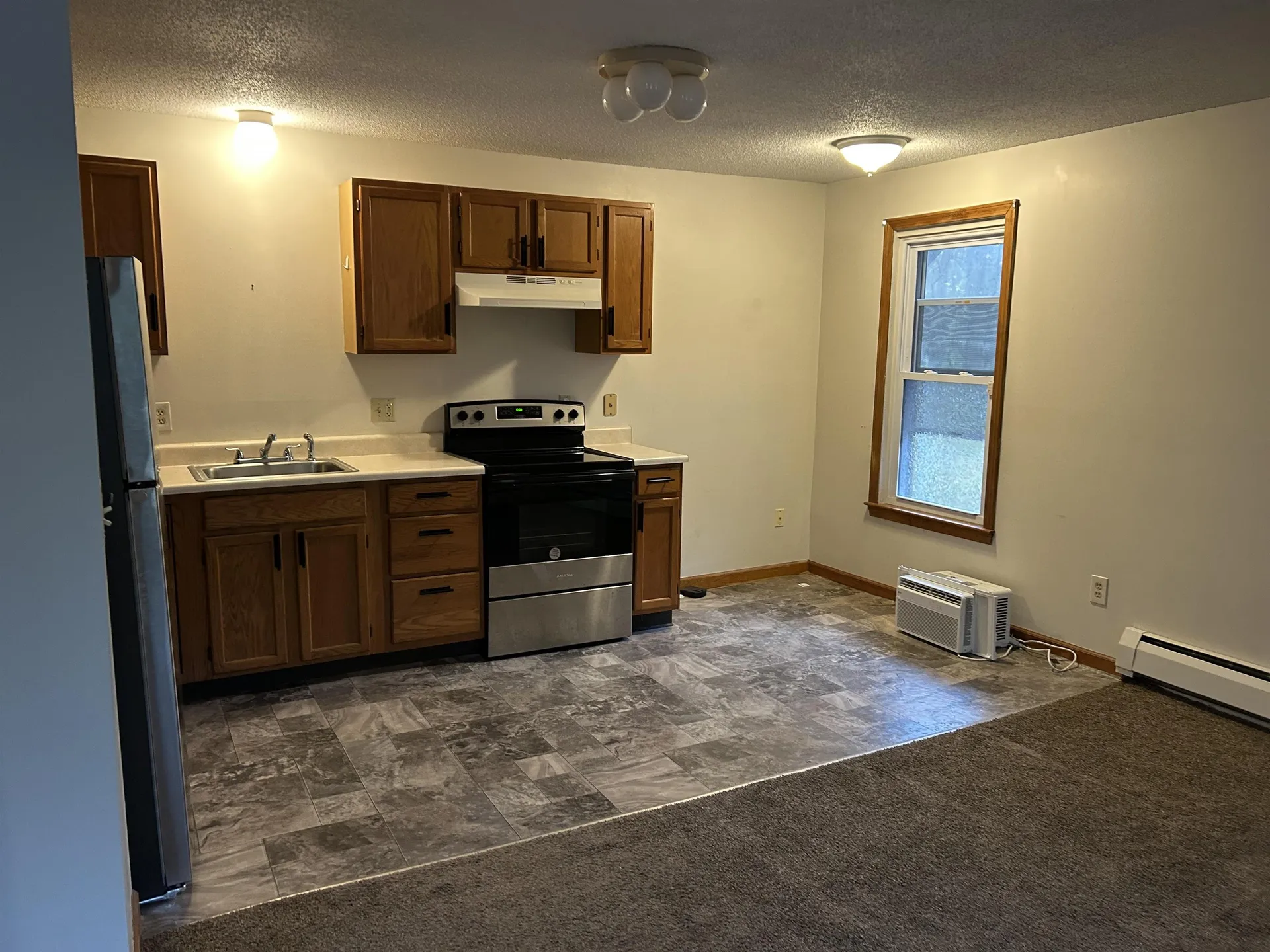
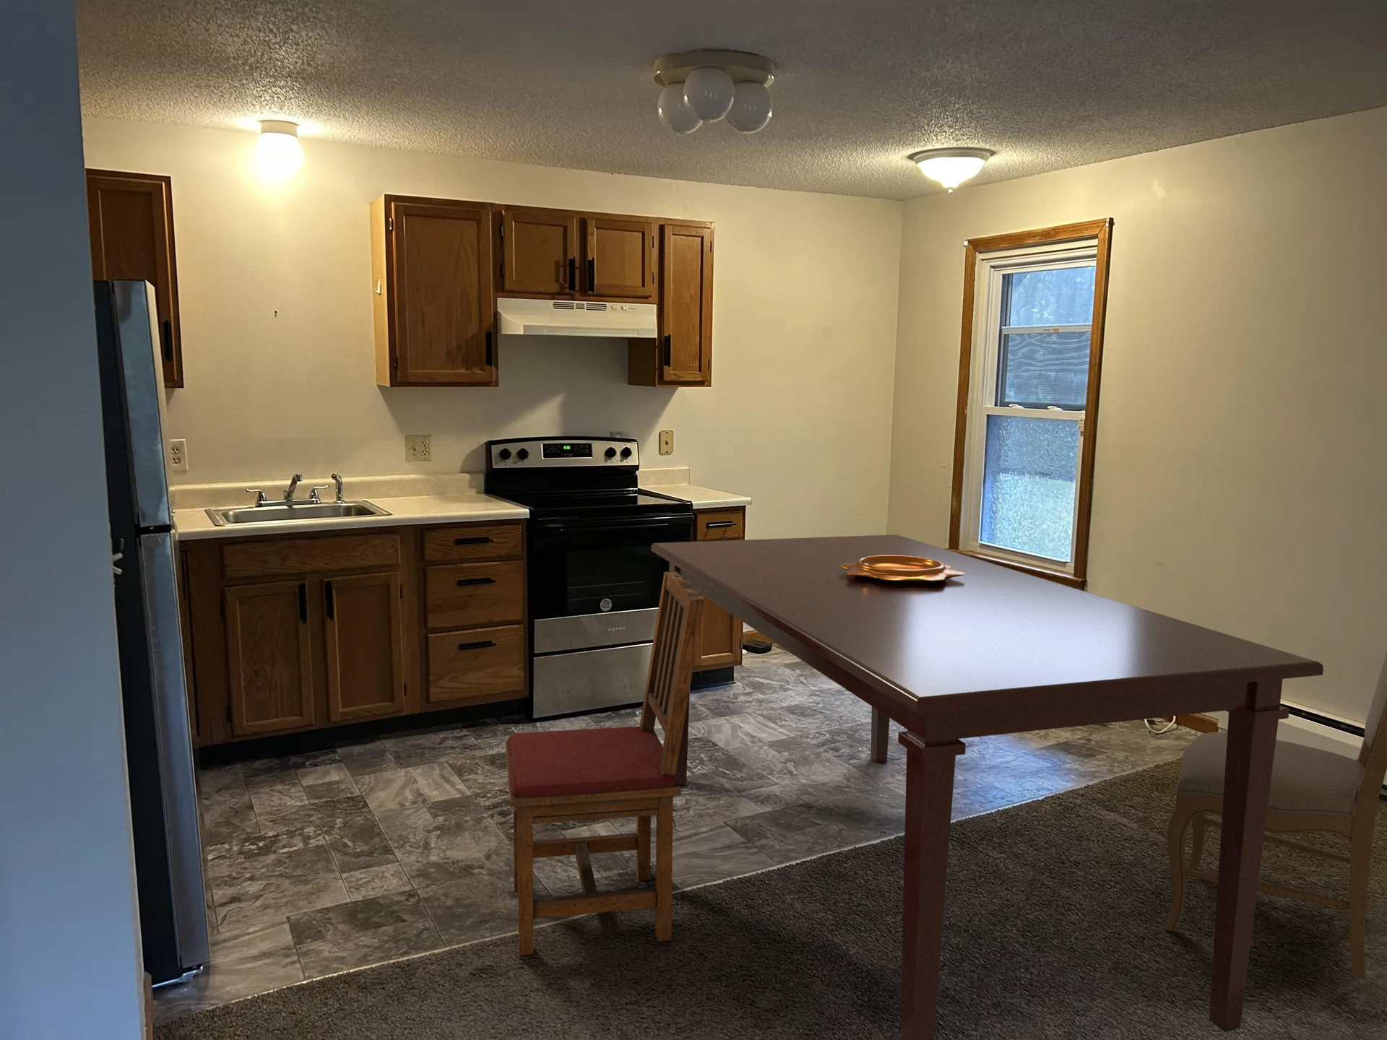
+ dining chair (598, 749)
+ dining table (898, 736)
+ dining chair (1294, 761)
+ decorative bowl (901, 568)
